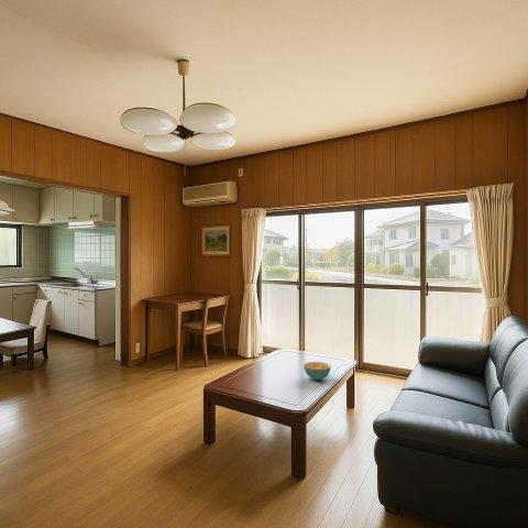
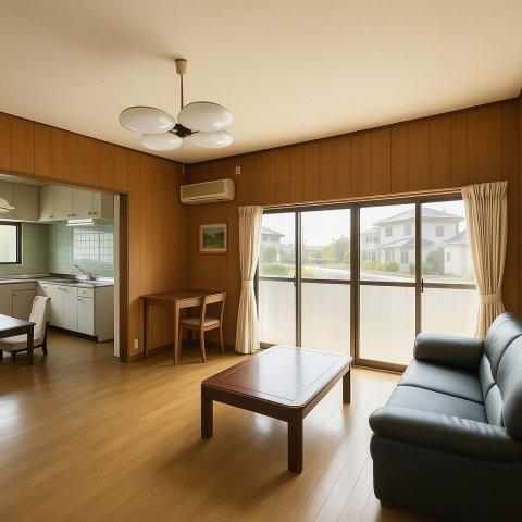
- cereal bowl (317, 372)
